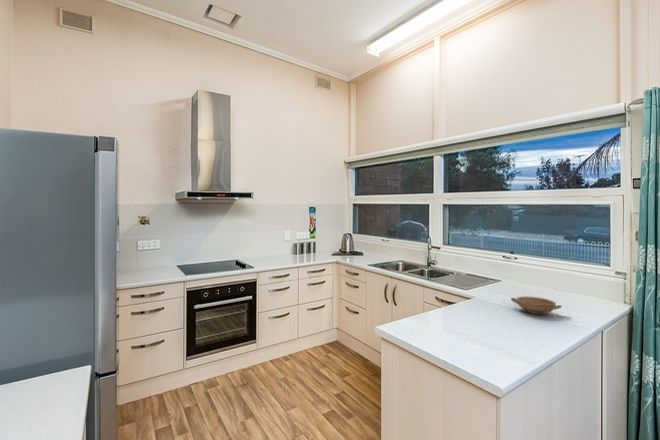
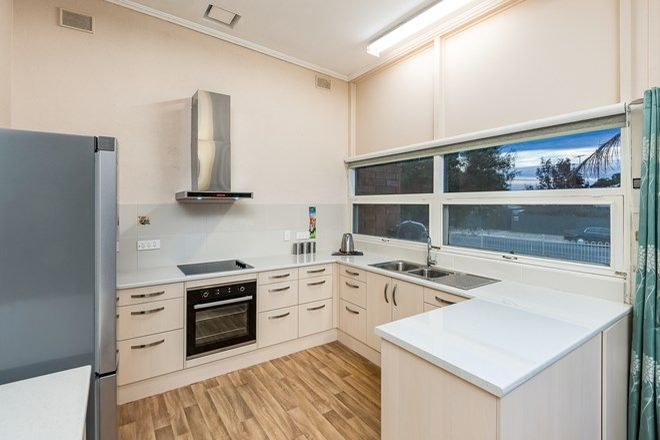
- bowl (539, 307)
